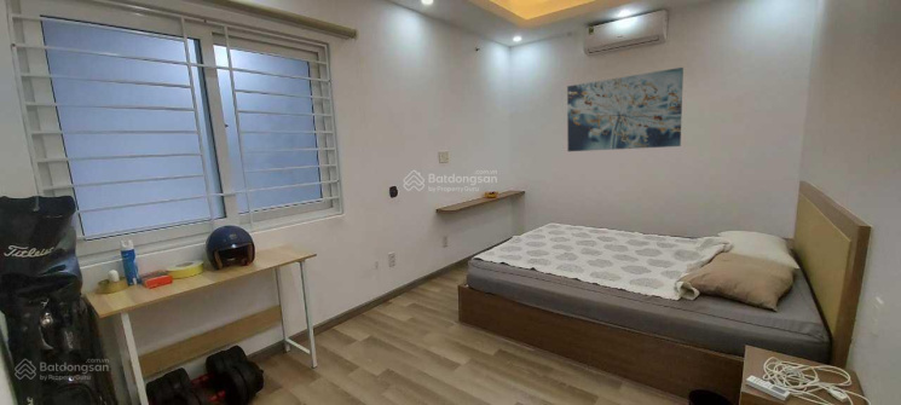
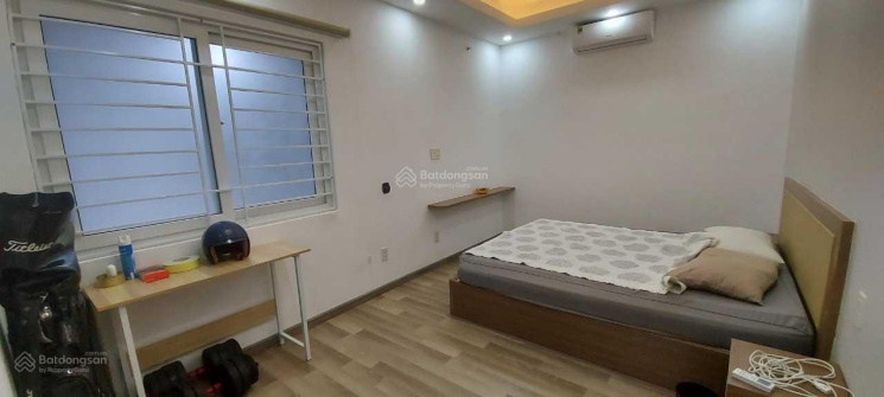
- wall art (619, 114)
